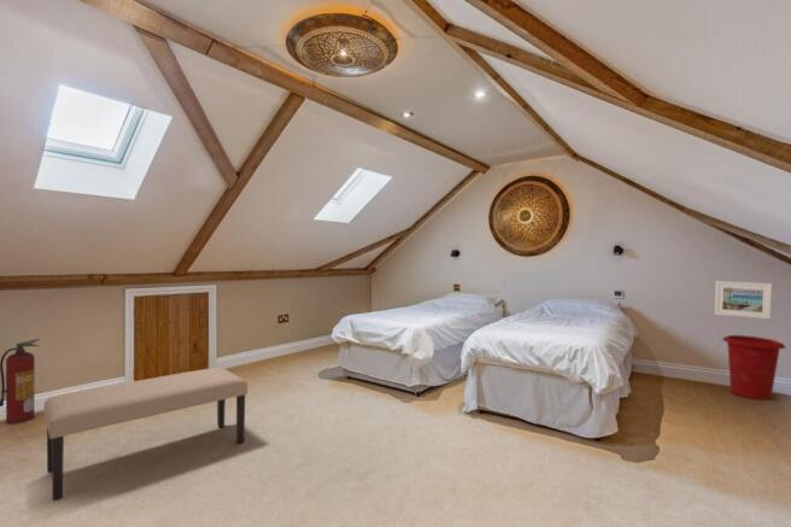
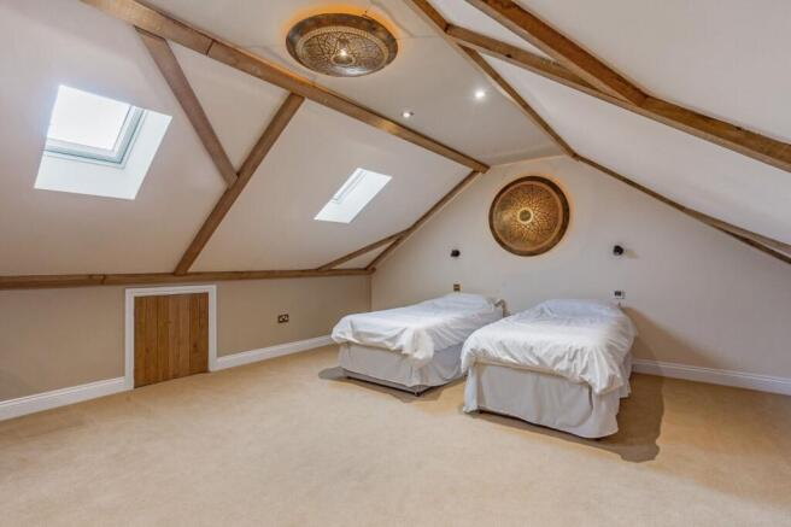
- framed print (742, 299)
- waste bin (751, 367)
- fire extinguisher (19, 380)
- bench (152, 415)
